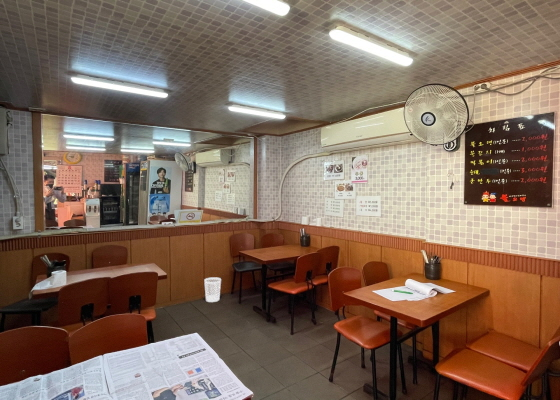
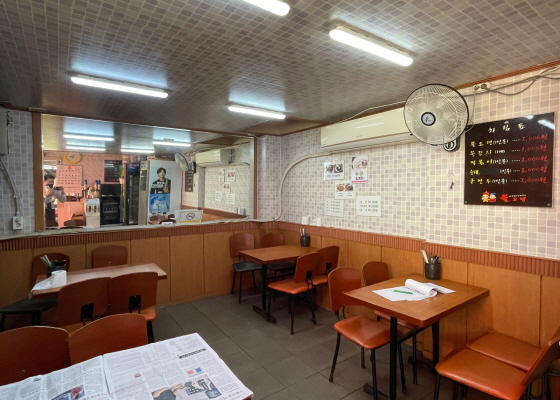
- wastebasket (212, 290)
